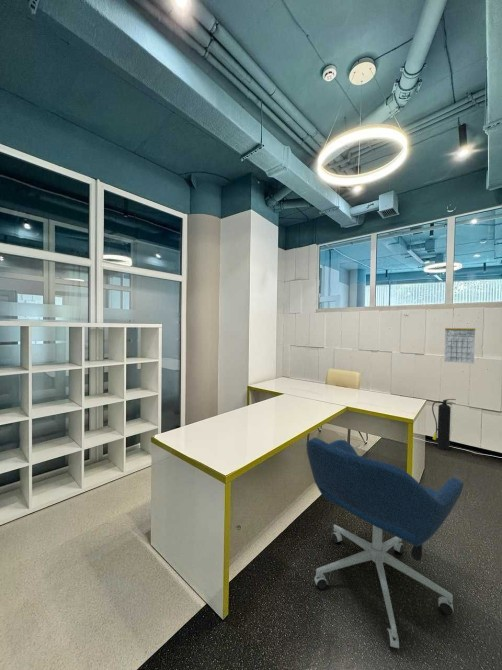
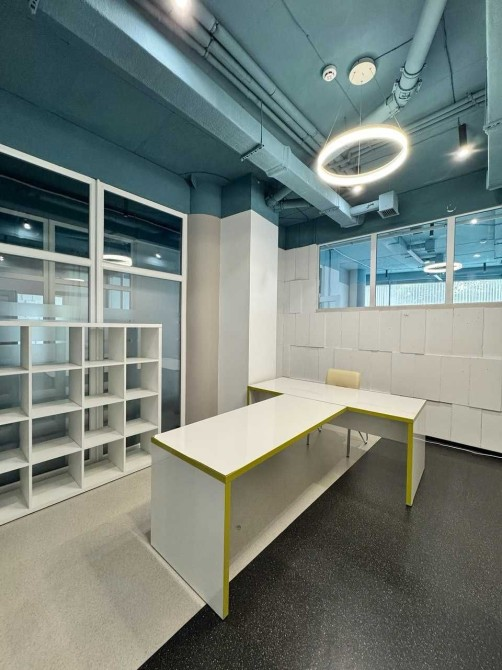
- office chair (376, 509)
- calendar (459, 341)
- fire extinguisher (443, 422)
